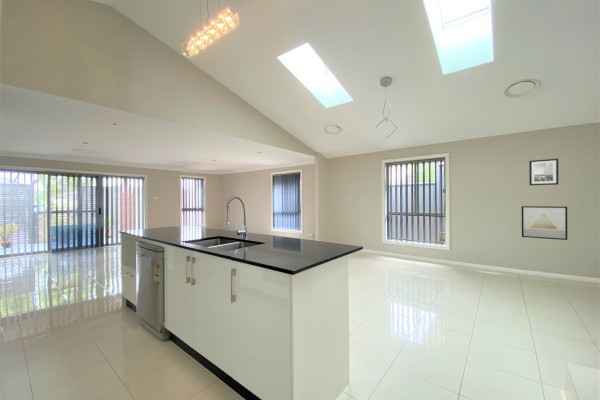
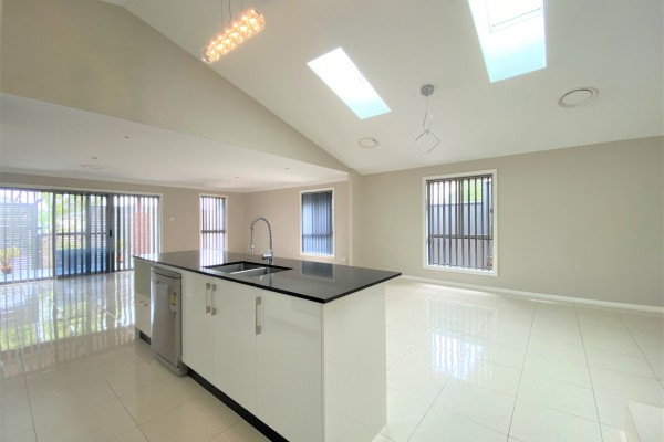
- wall art (543, 172)
- wall art (543, 222)
